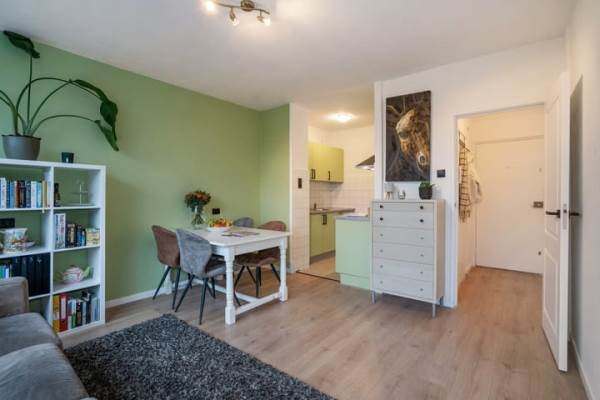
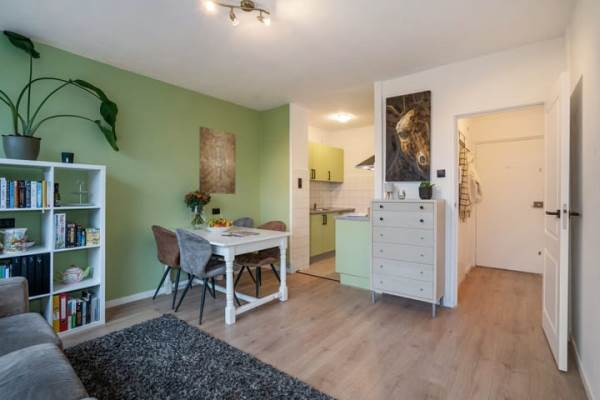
+ wall art (218, 162)
